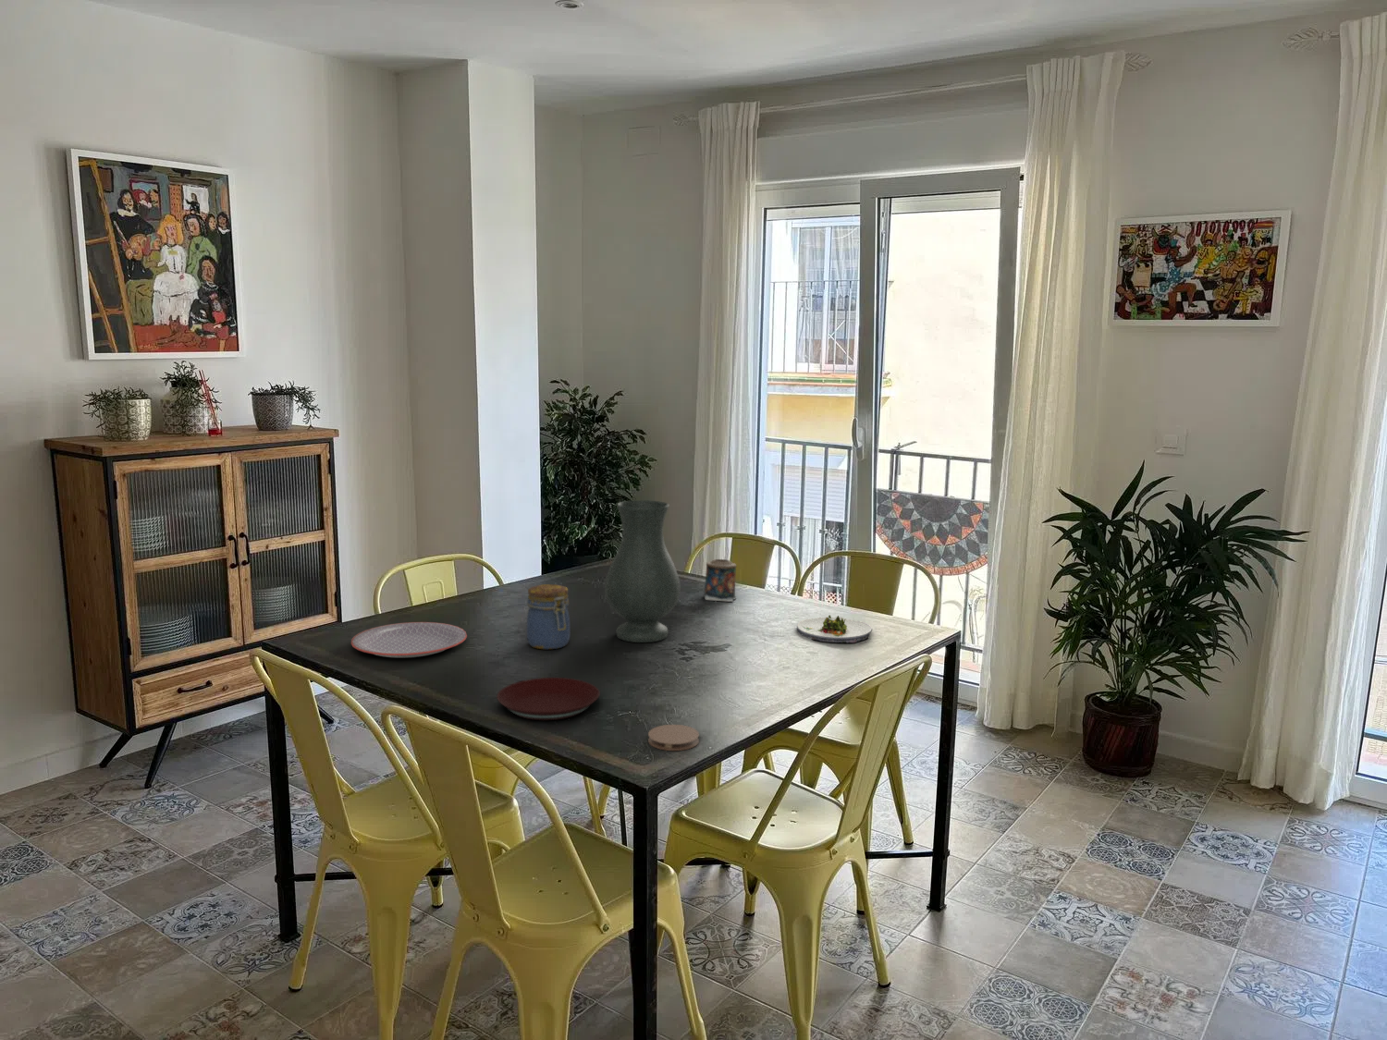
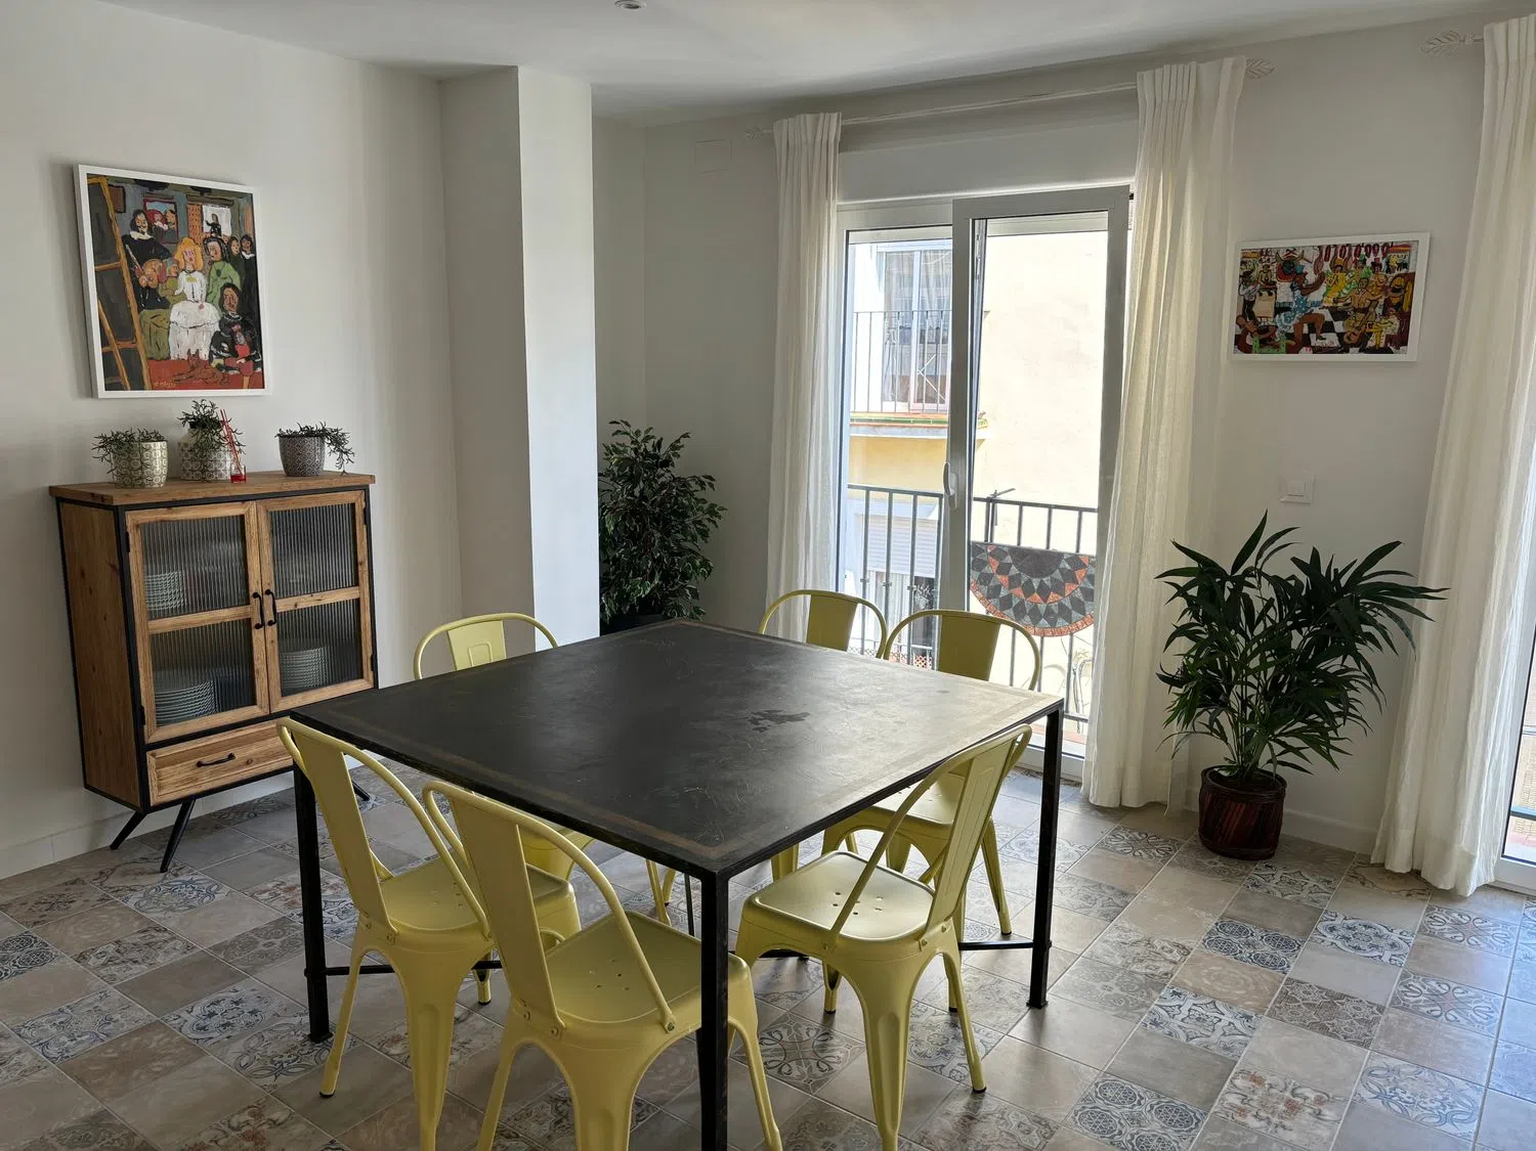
- candle (721, 579)
- coaster (673, 736)
- salad plate (833, 624)
- jar (549, 616)
- plate (410, 640)
- plate (548, 700)
- vase (642, 570)
